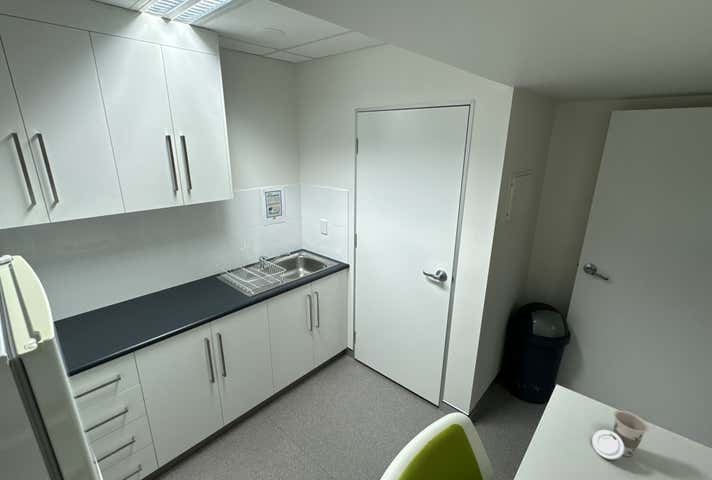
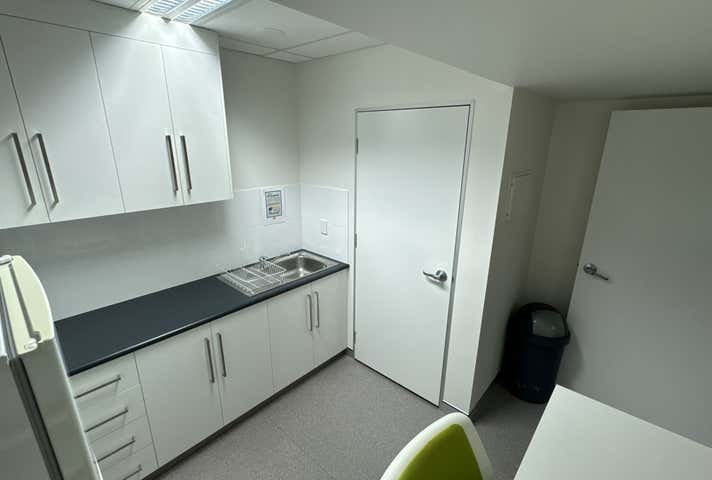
- cup (619, 436)
